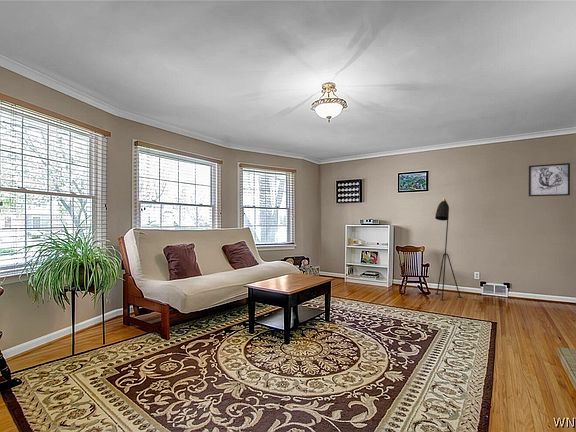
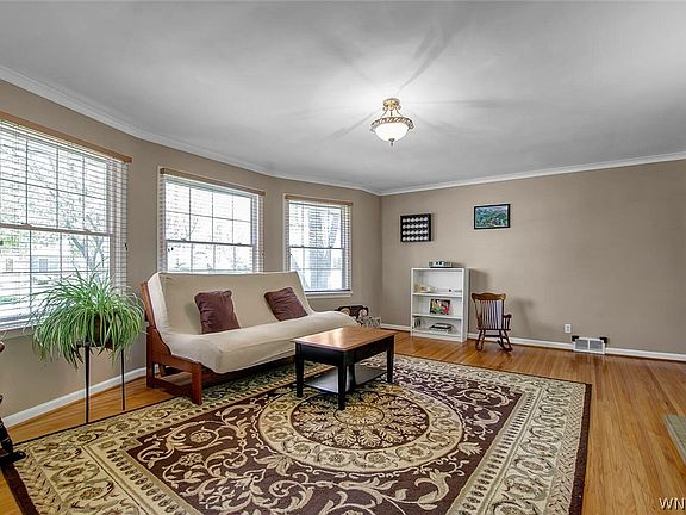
- wall art (548, 180)
- floor lamp (445, 248)
